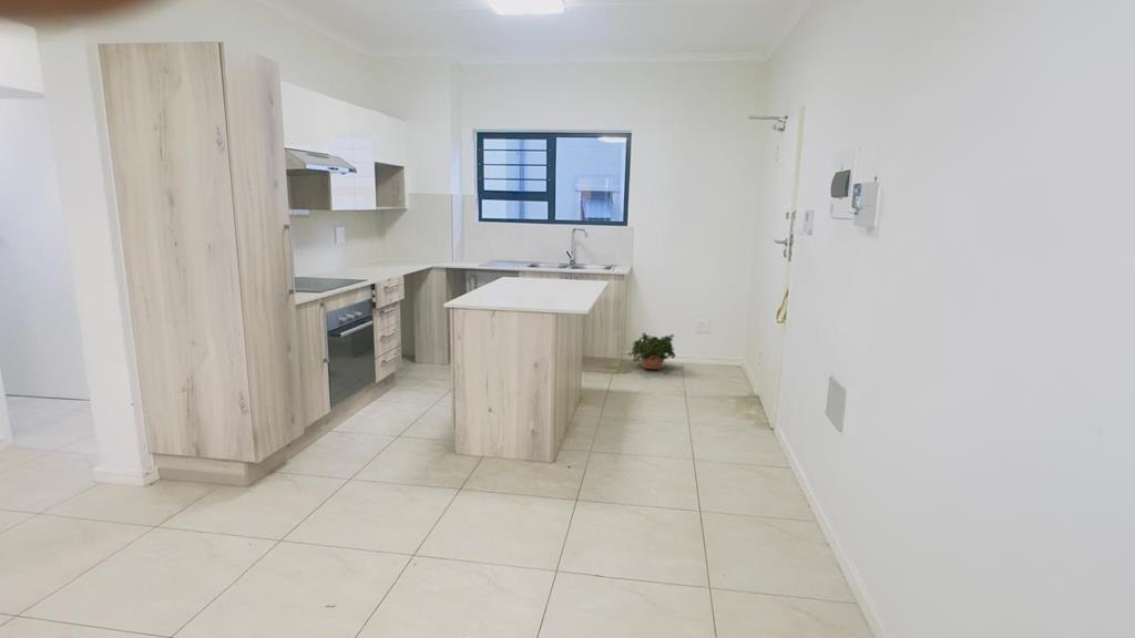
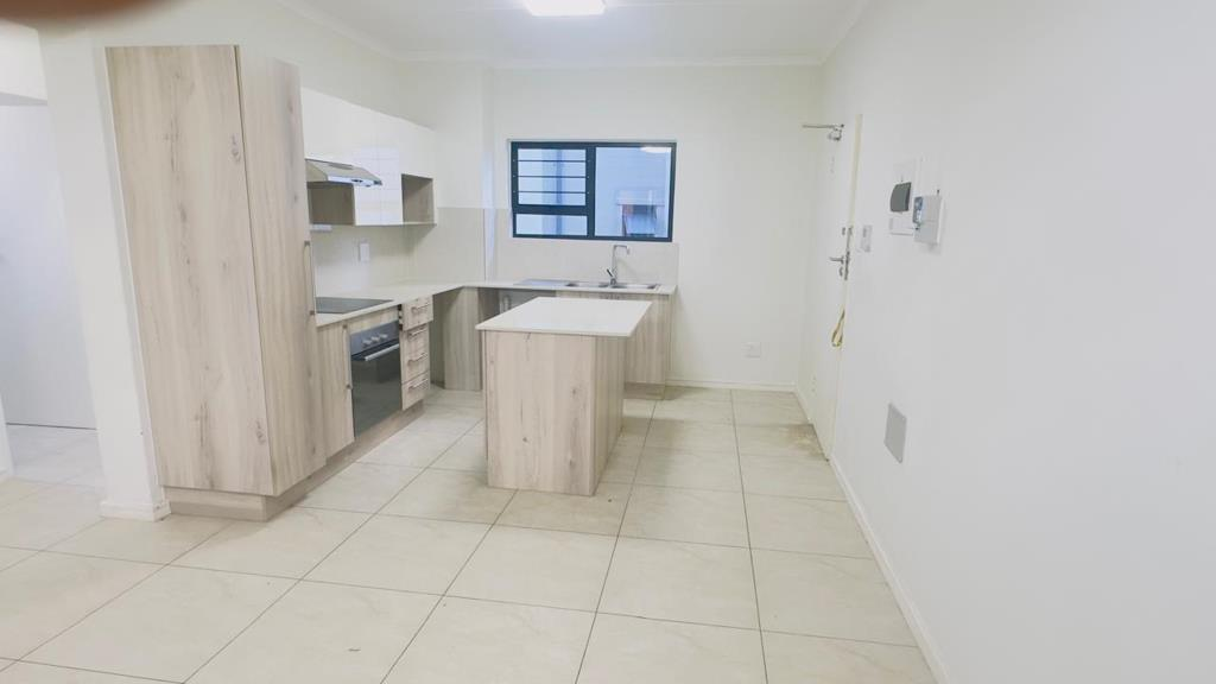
- potted plant (652, 351)
